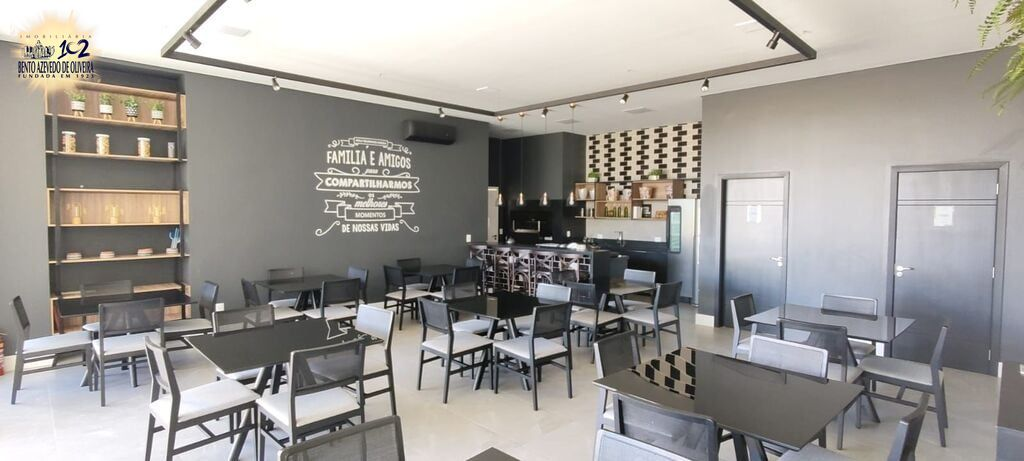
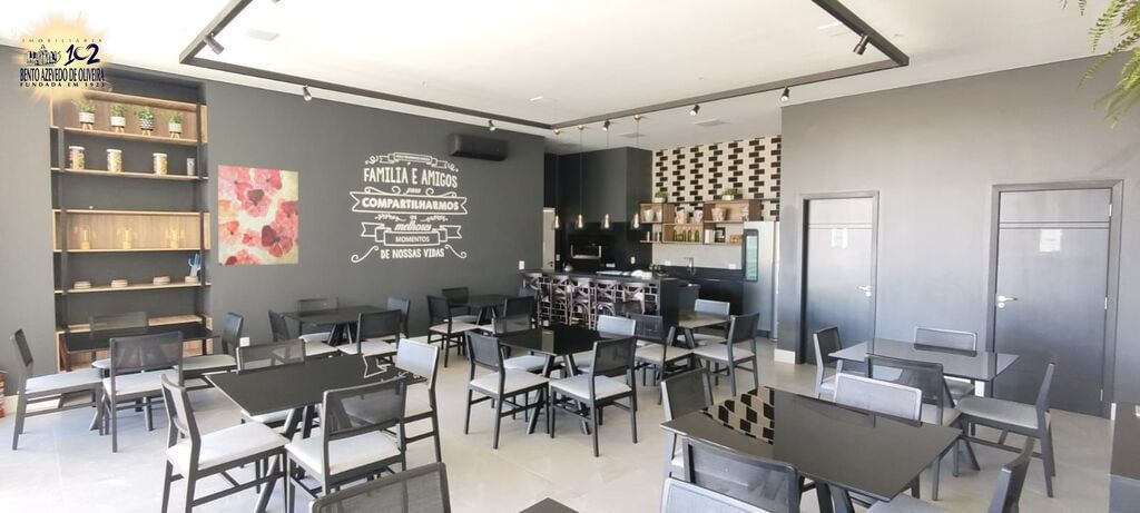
+ wall art (259, 216)
